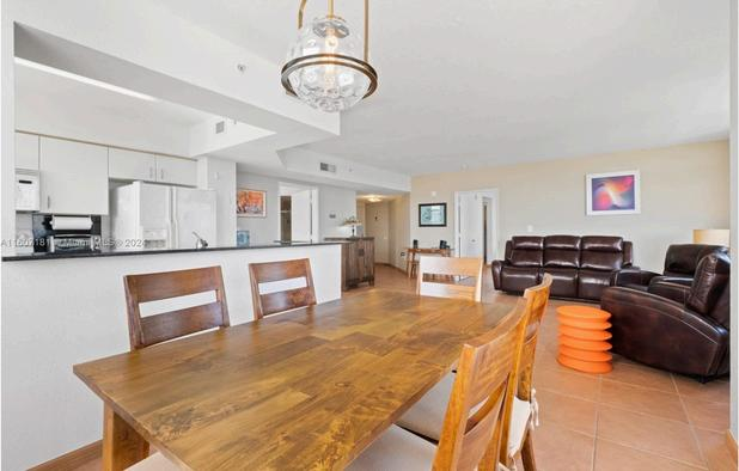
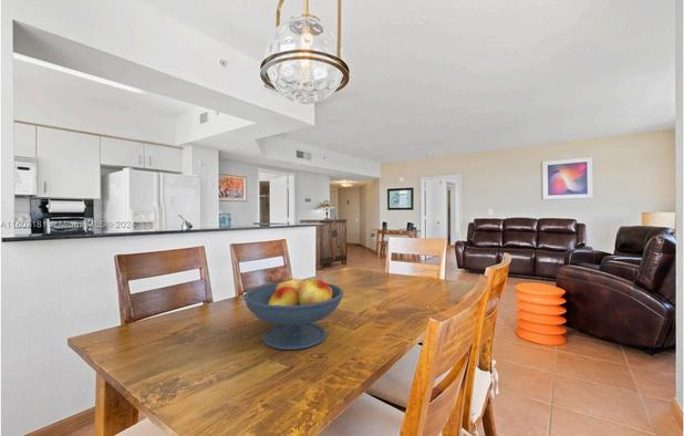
+ fruit bowl (294, 305)
